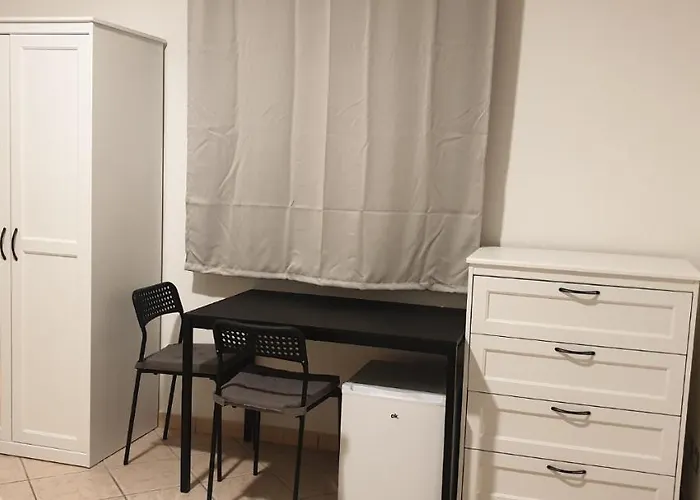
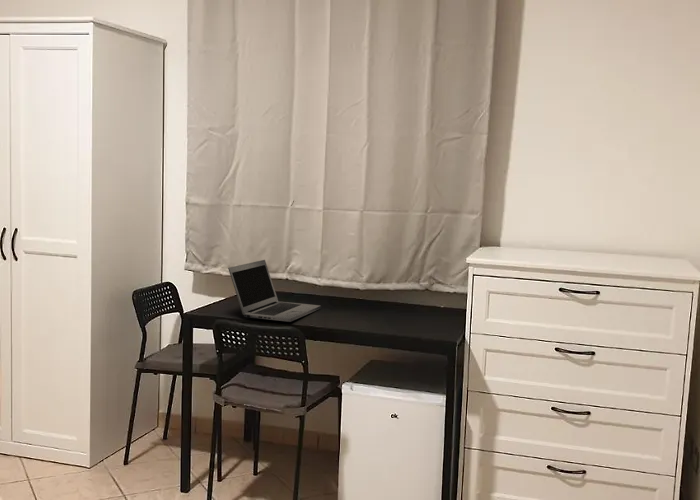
+ laptop (274, 289)
